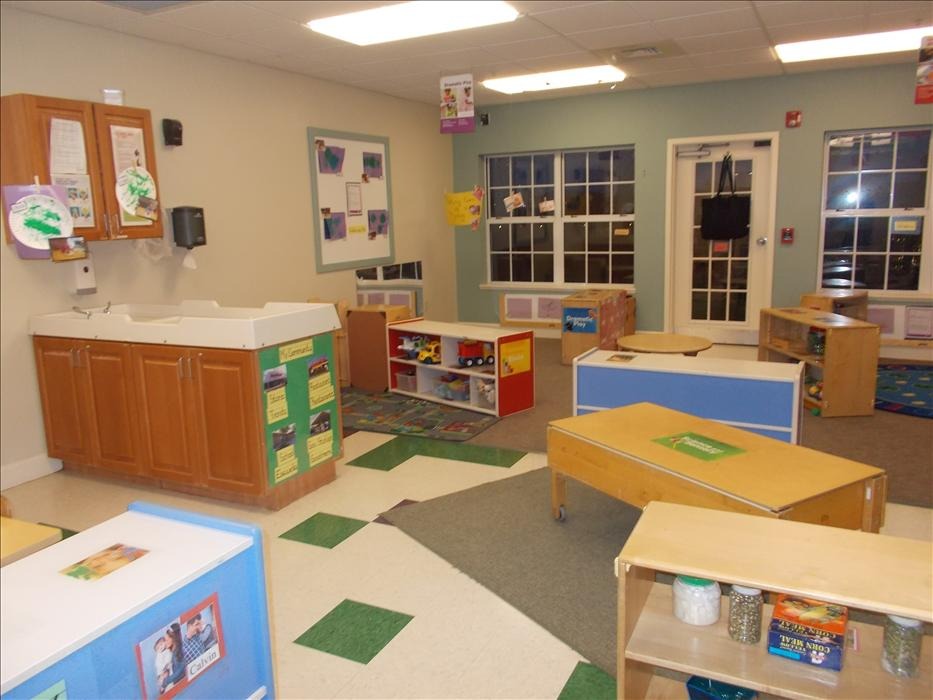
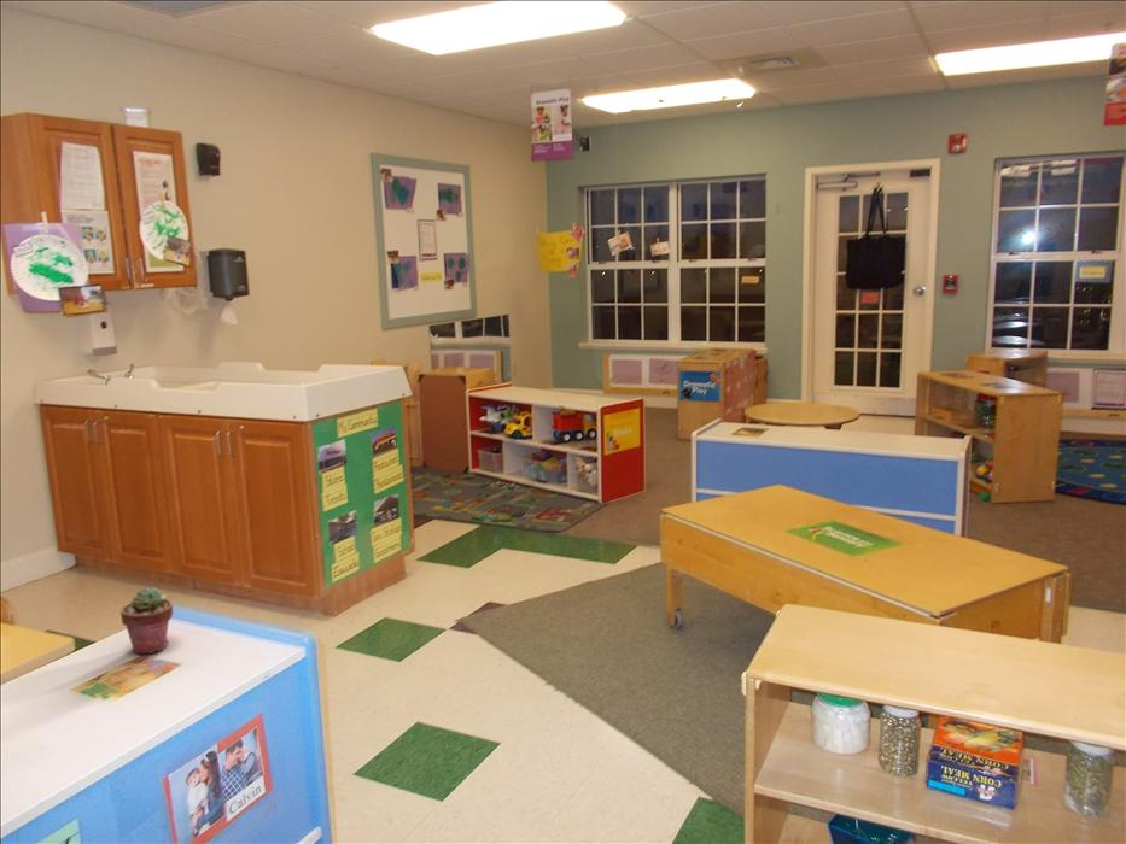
+ potted succulent (147, 617)
